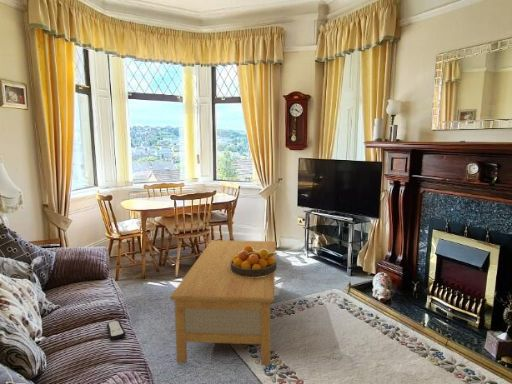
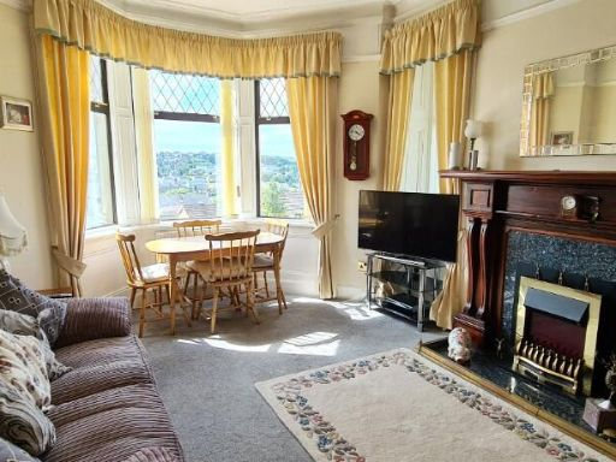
- coffee table (235, 289)
- fruit bowl (253, 258)
- remote control (115, 329)
